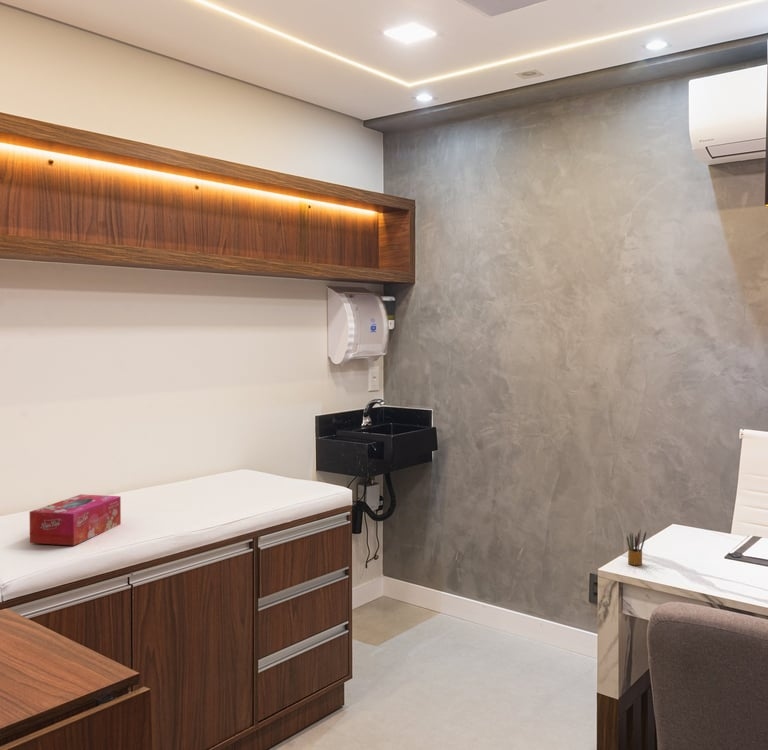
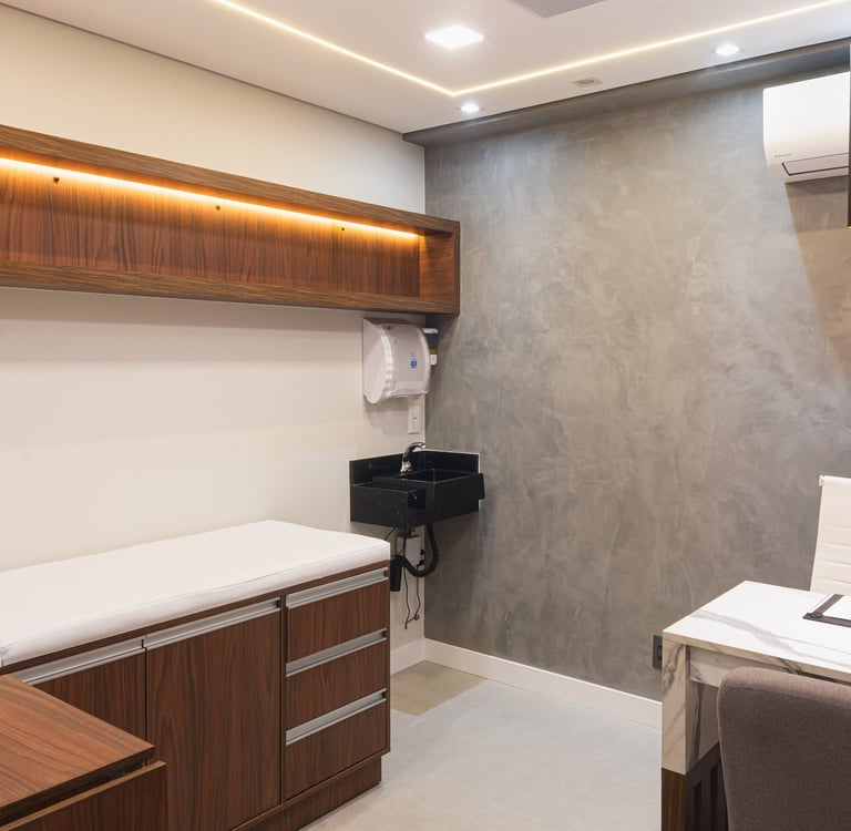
- pencil box (635, 547)
- tissue box (77, 518)
